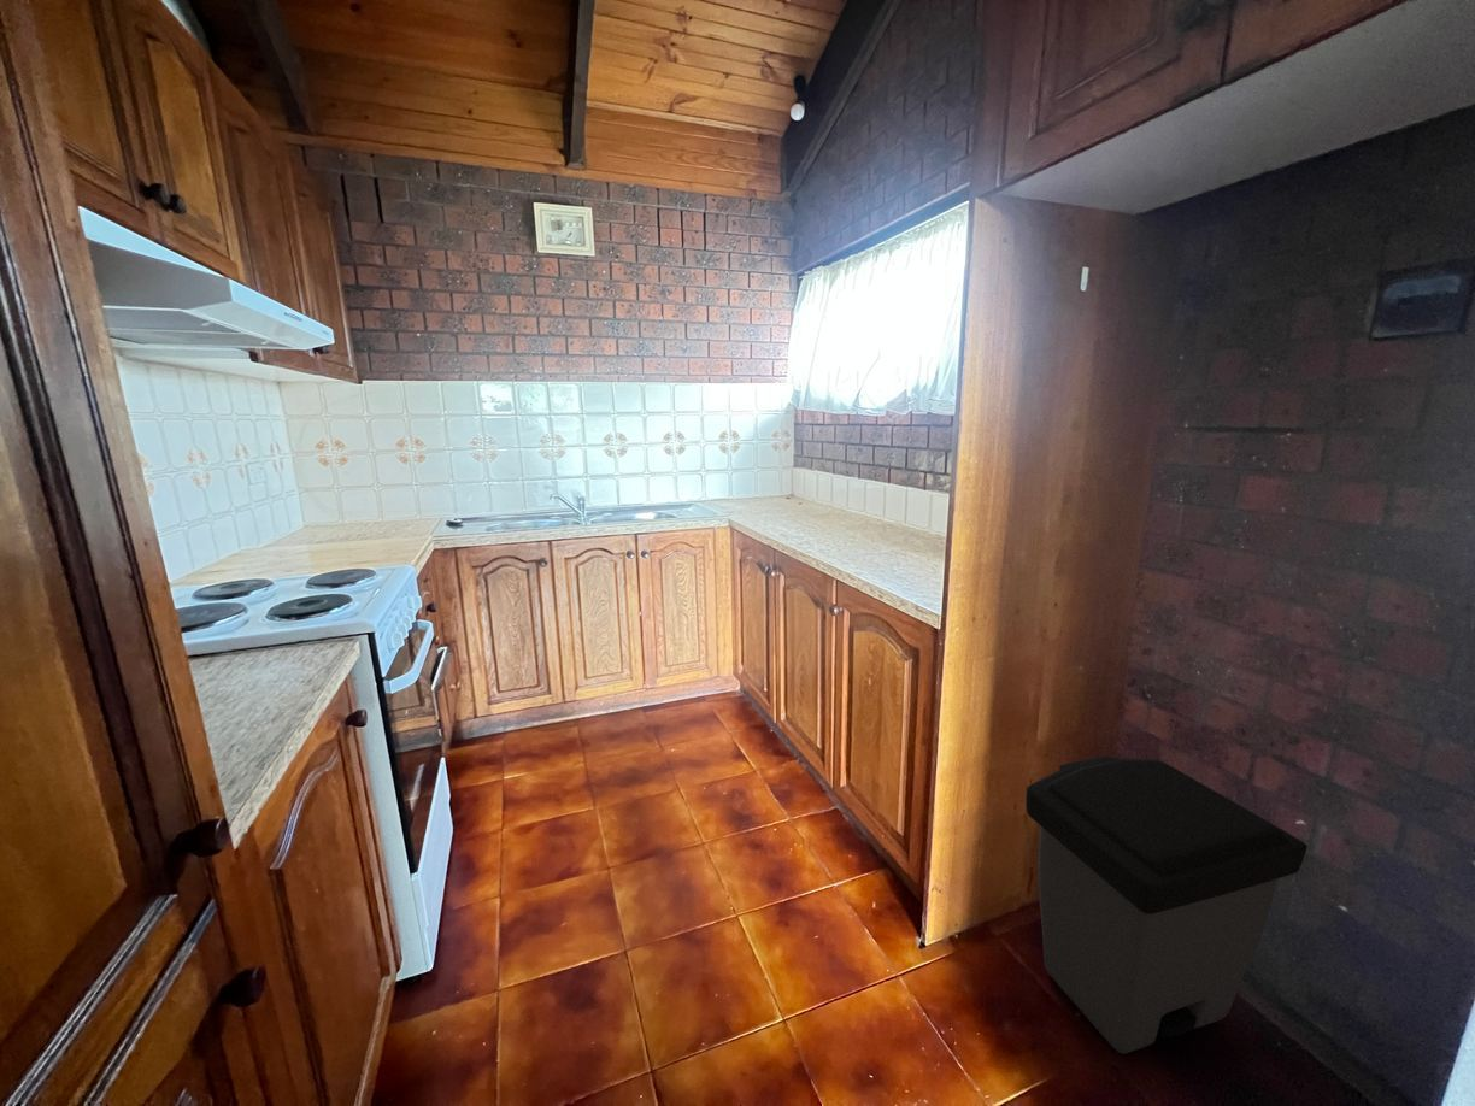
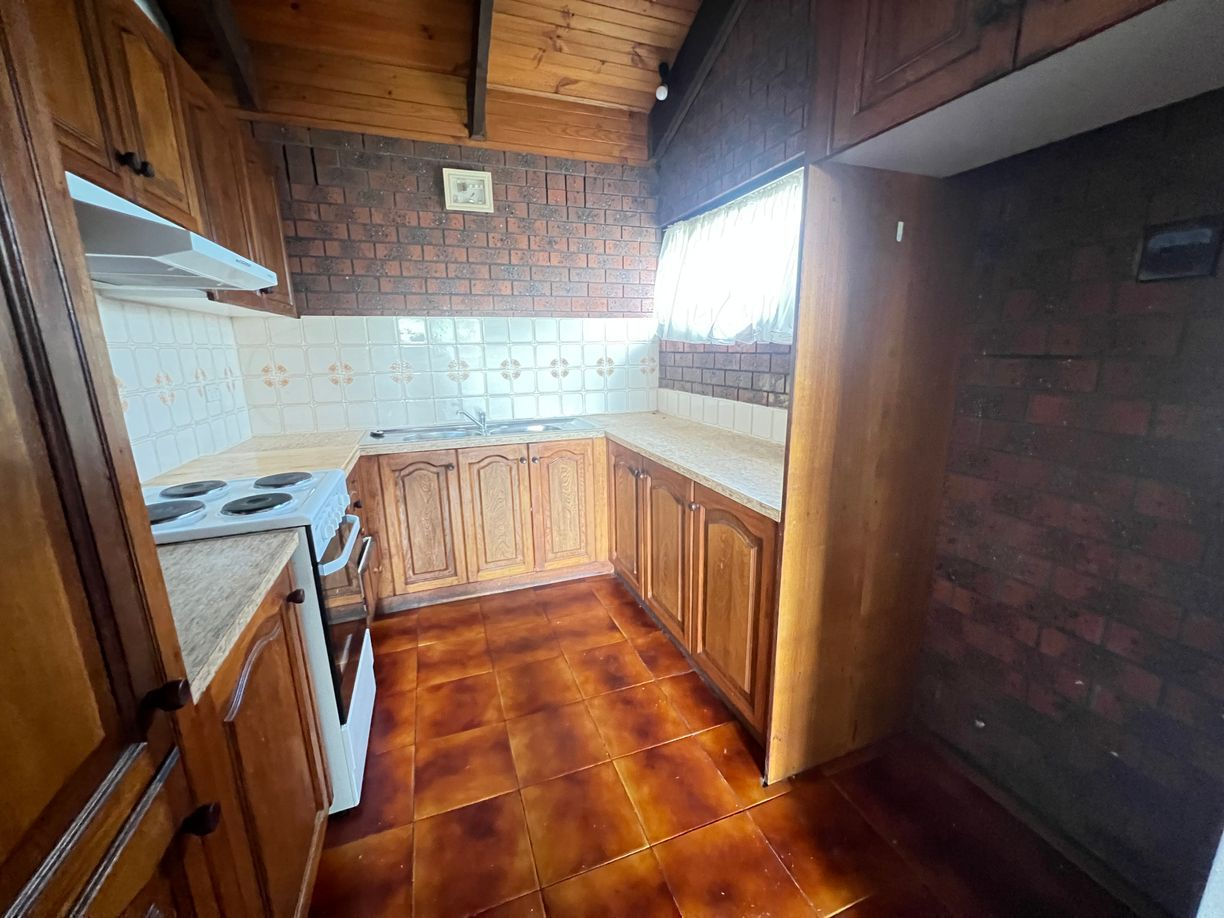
- trash can (1139, 898)
